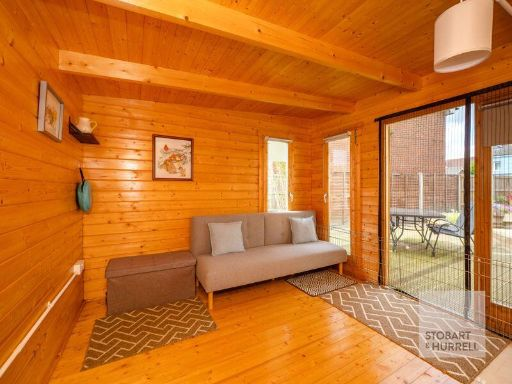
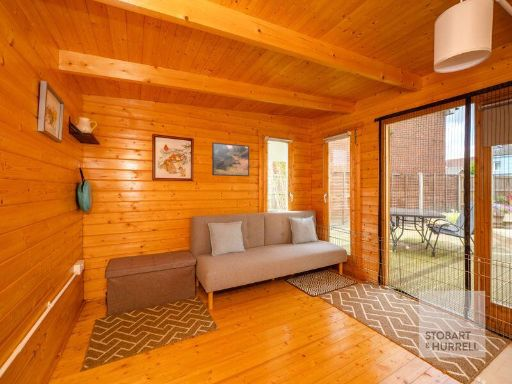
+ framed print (231, 160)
